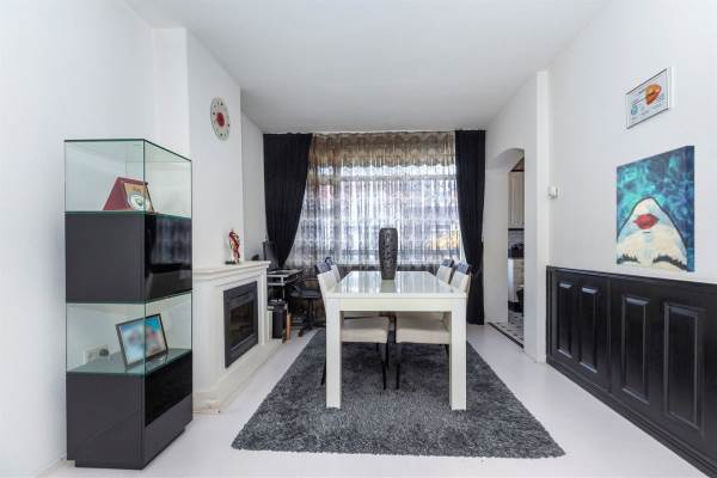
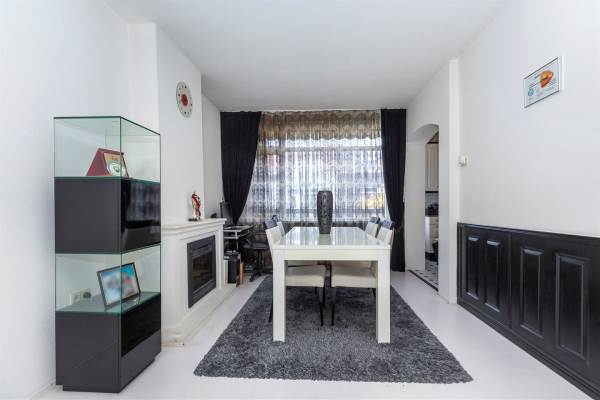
- wall art (650, 212)
